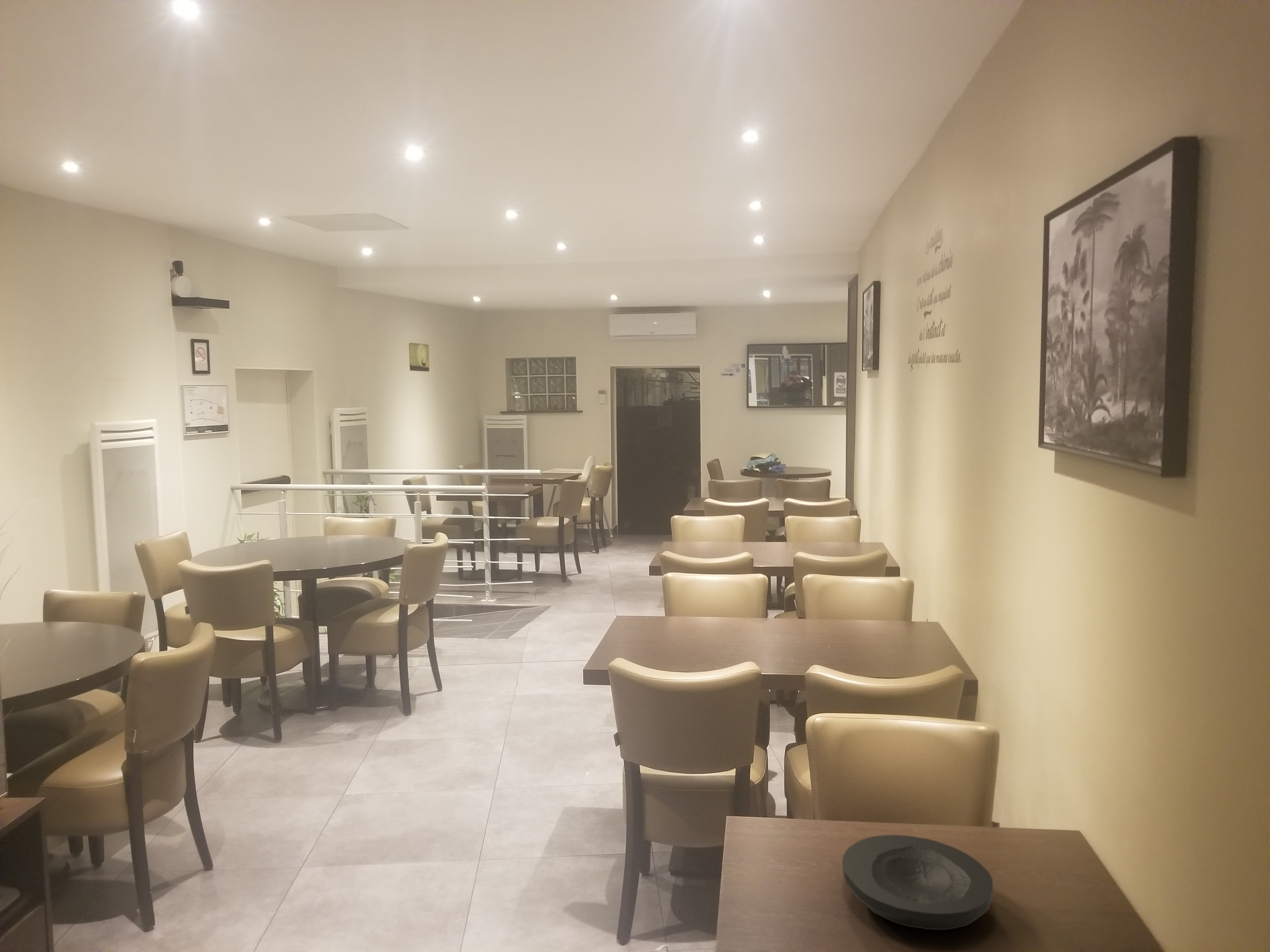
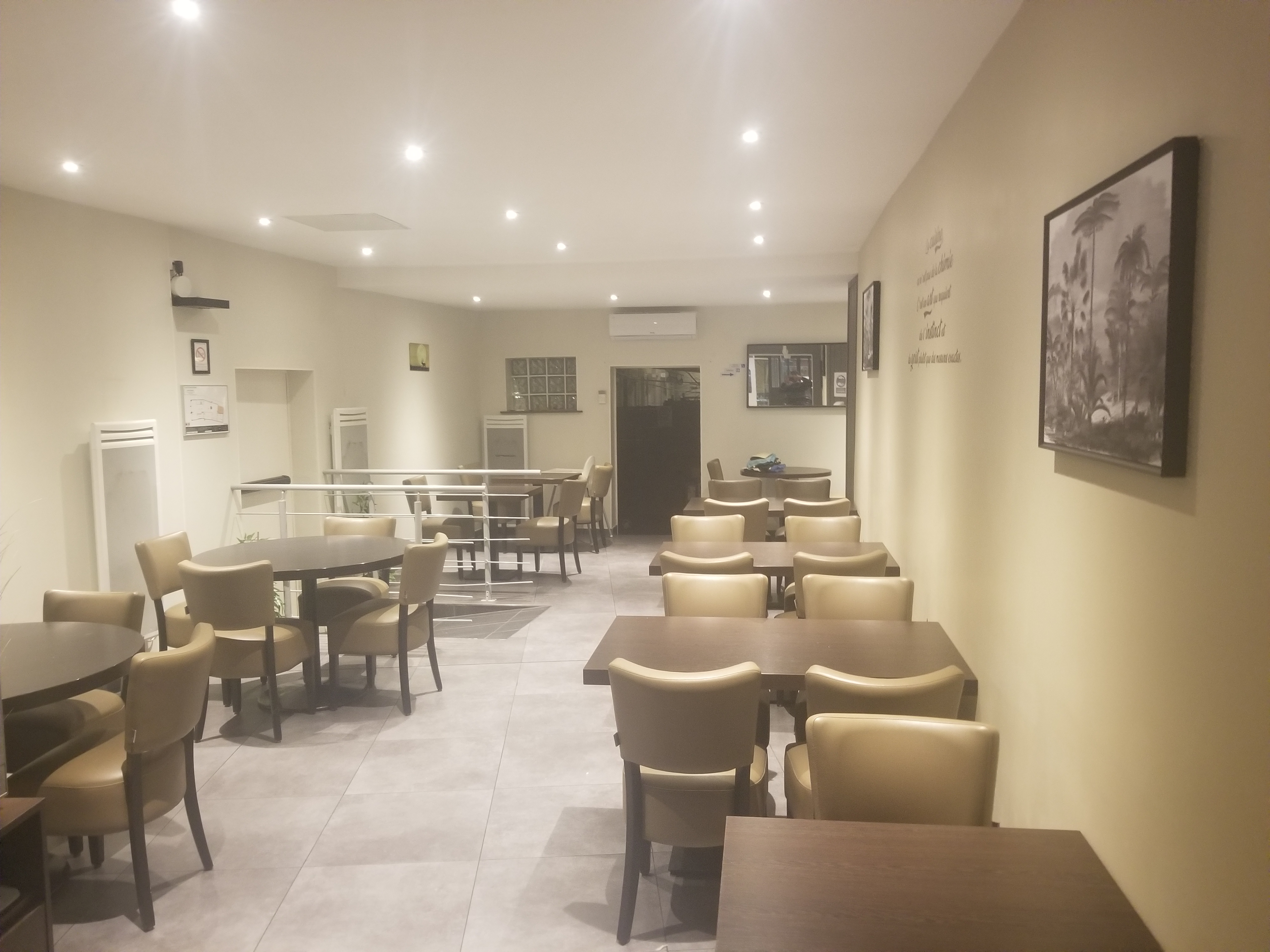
- plate (915, 887)
